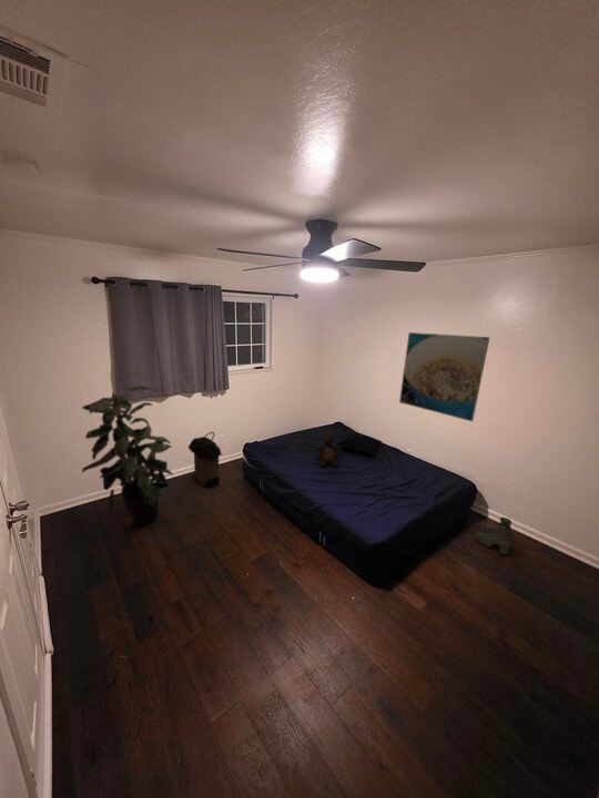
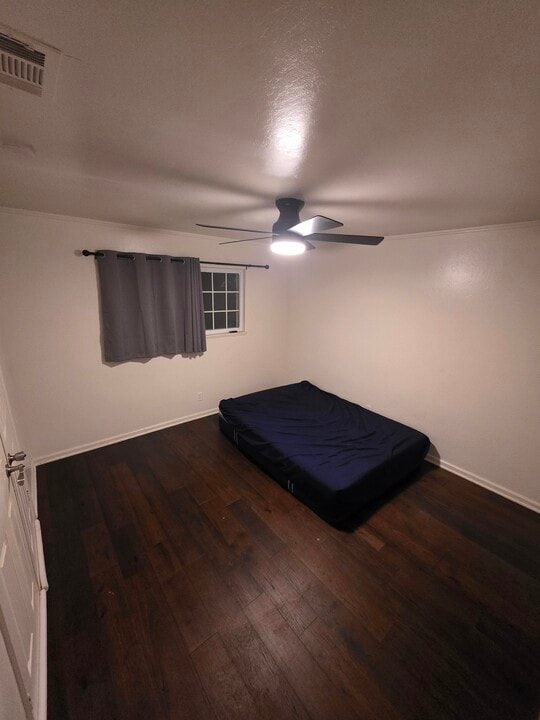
- laundry hamper (204, 456)
- pillow (358, 442)
- indoor plant (134, 461)
- boots (495, 531)
- teddy bear (328, 448)
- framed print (438, 374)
